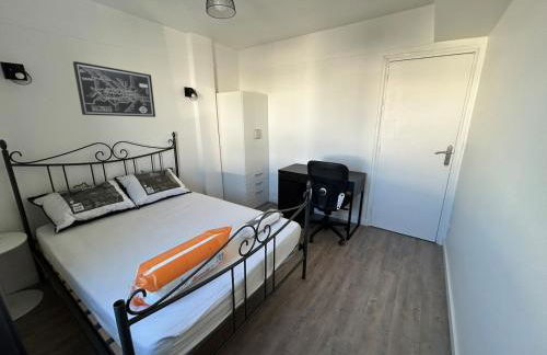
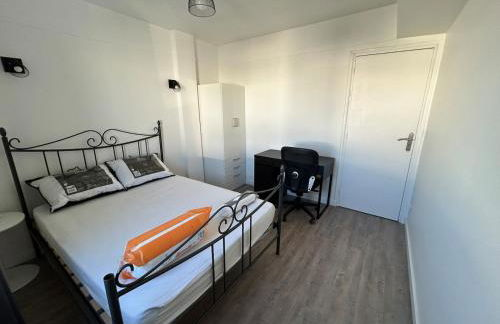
- wall art (119, 93)
